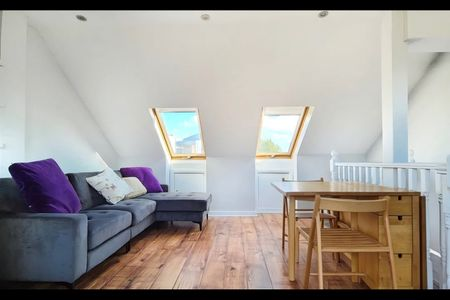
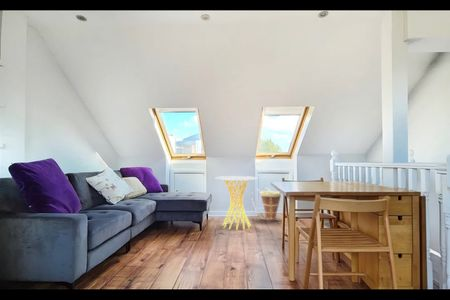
+ basket (265, 203)
+ side table (236, 201)
